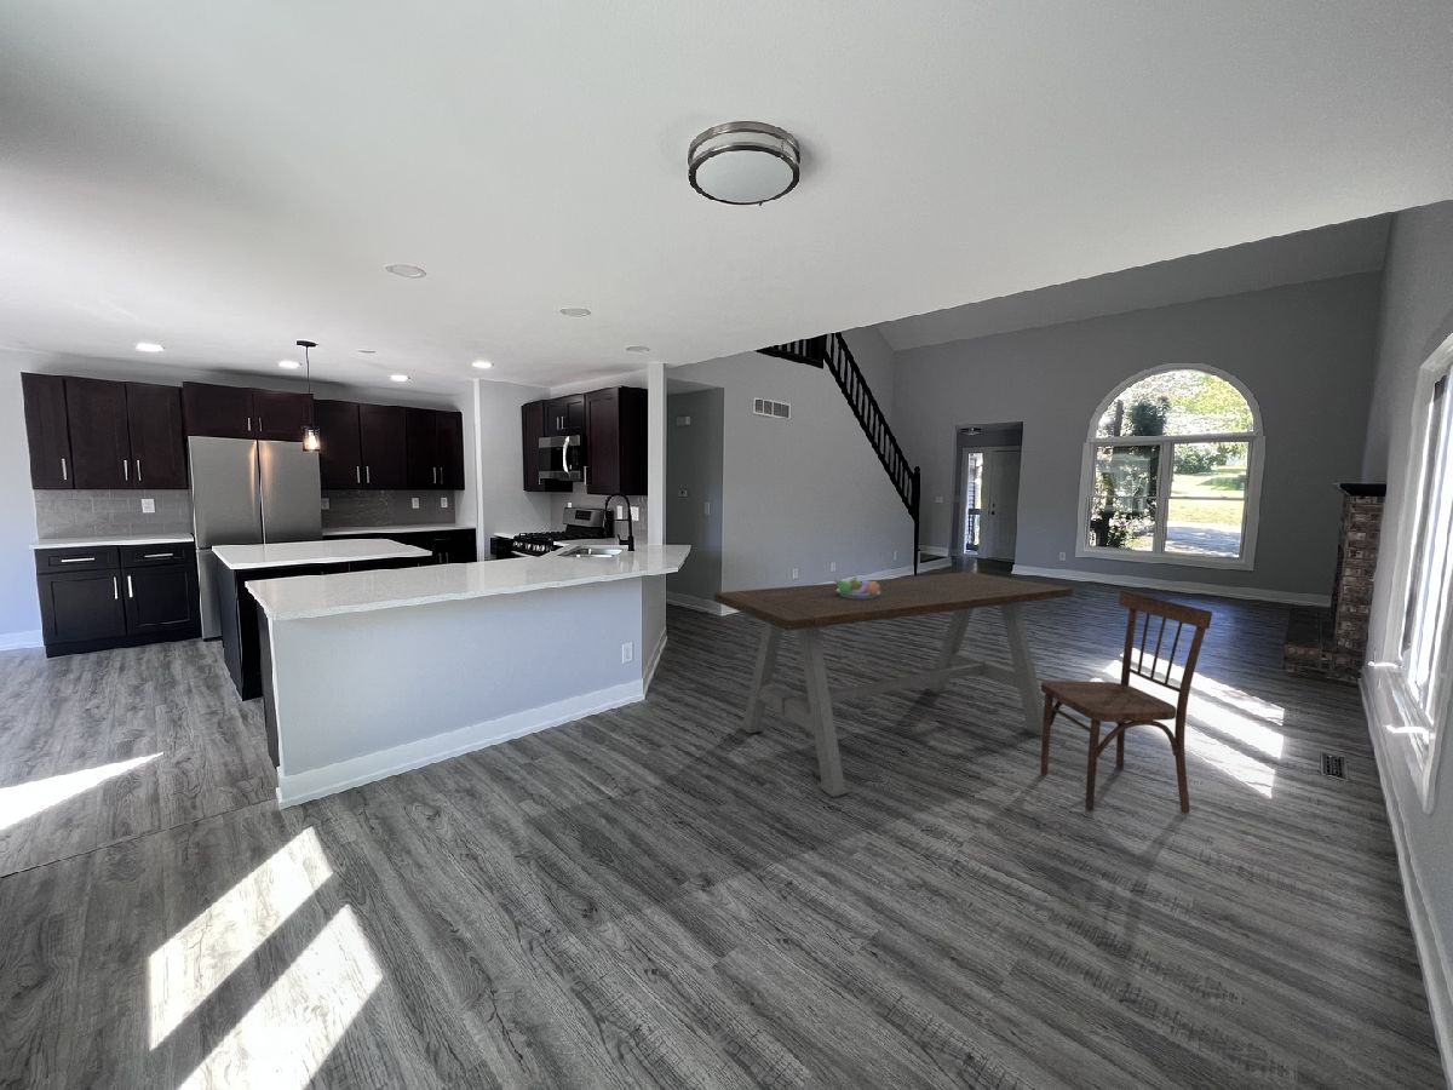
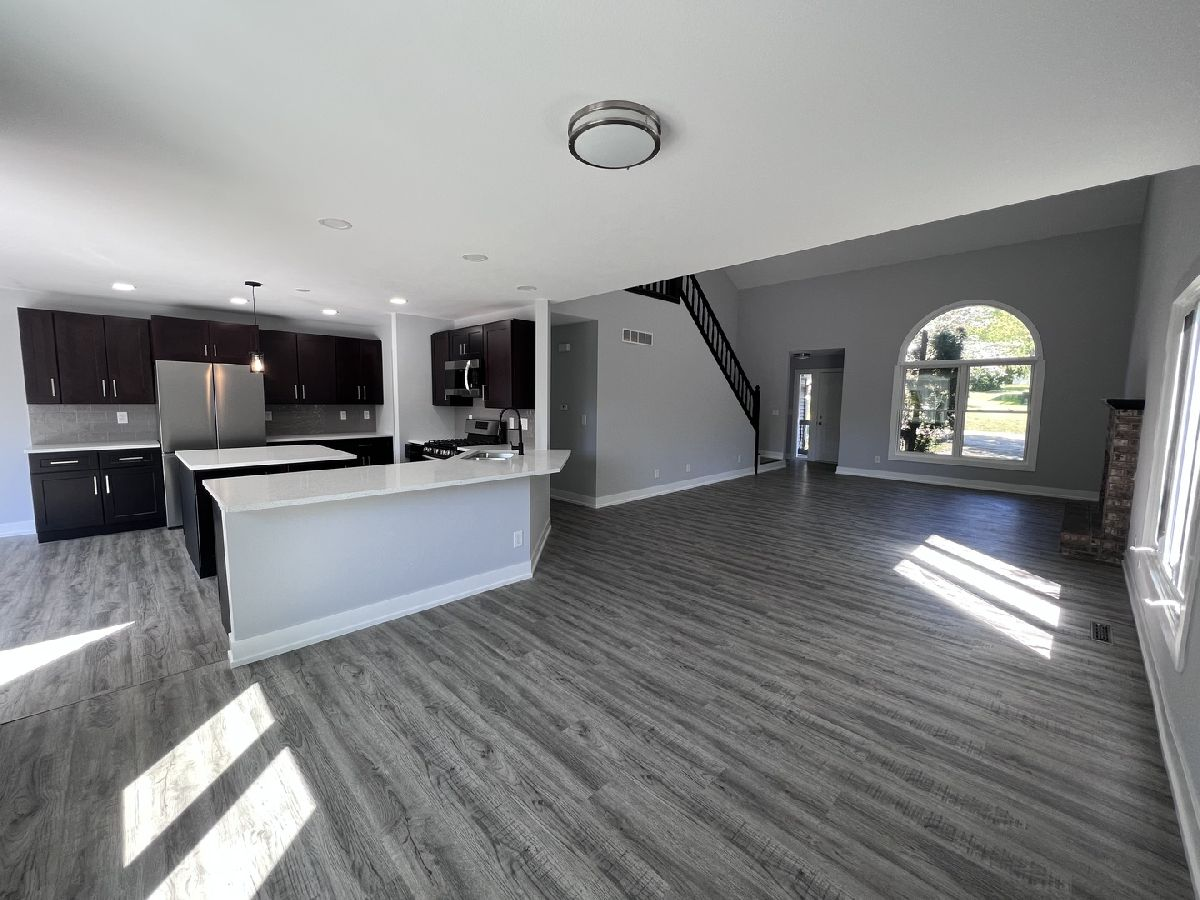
- dining table (901, 677)
- fruit bowl (856, 586)
- dining chair (1113, 695)
